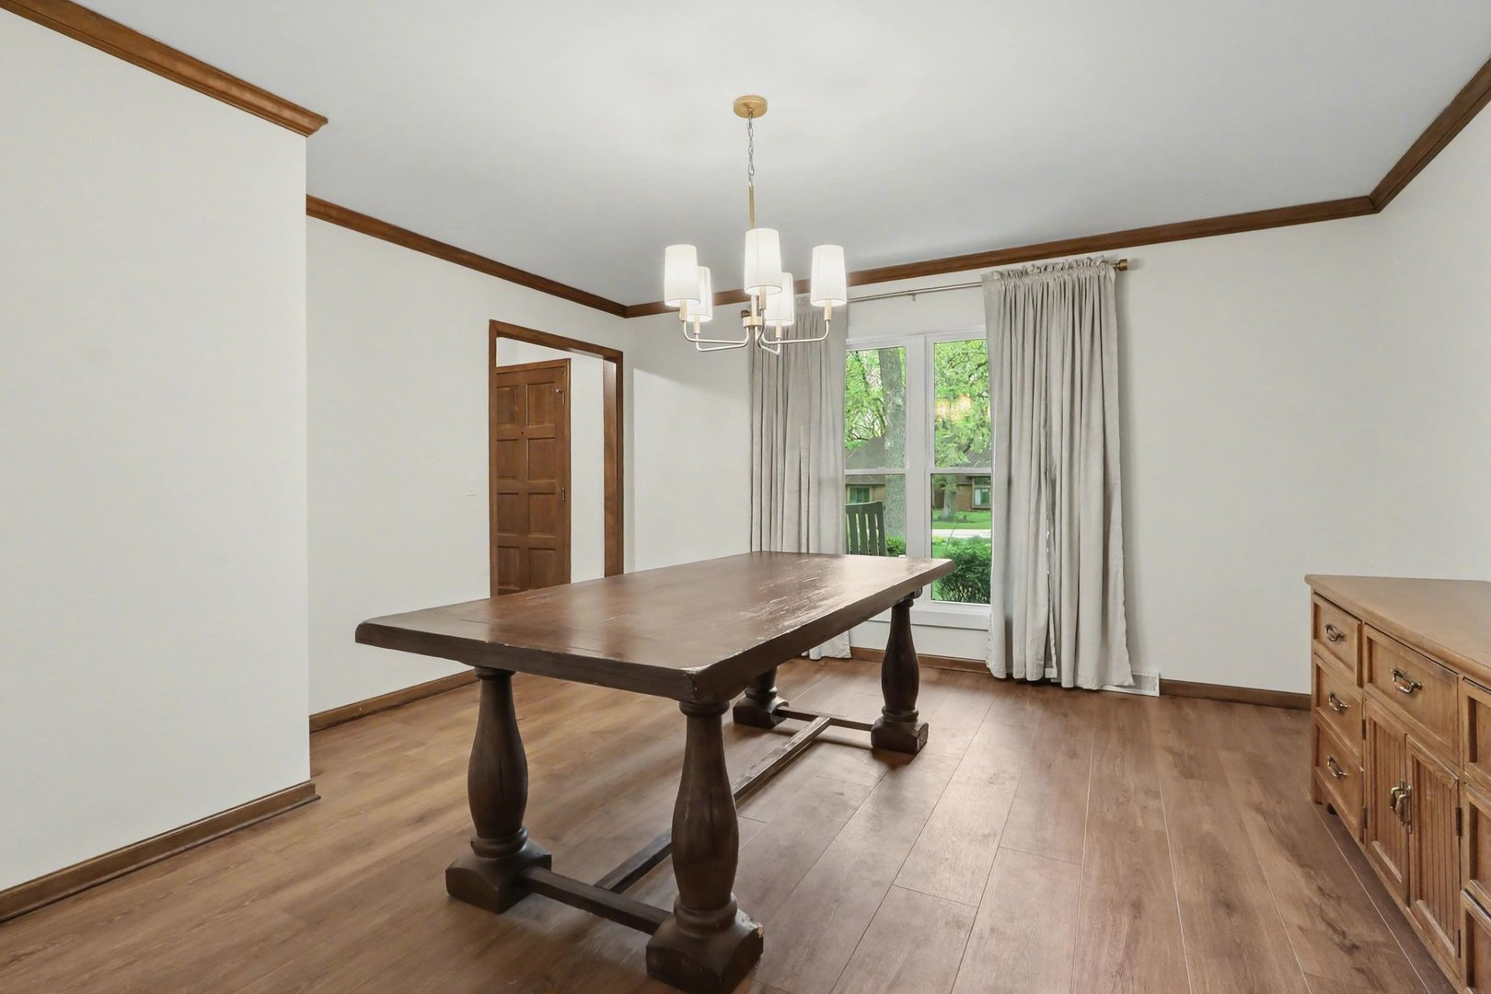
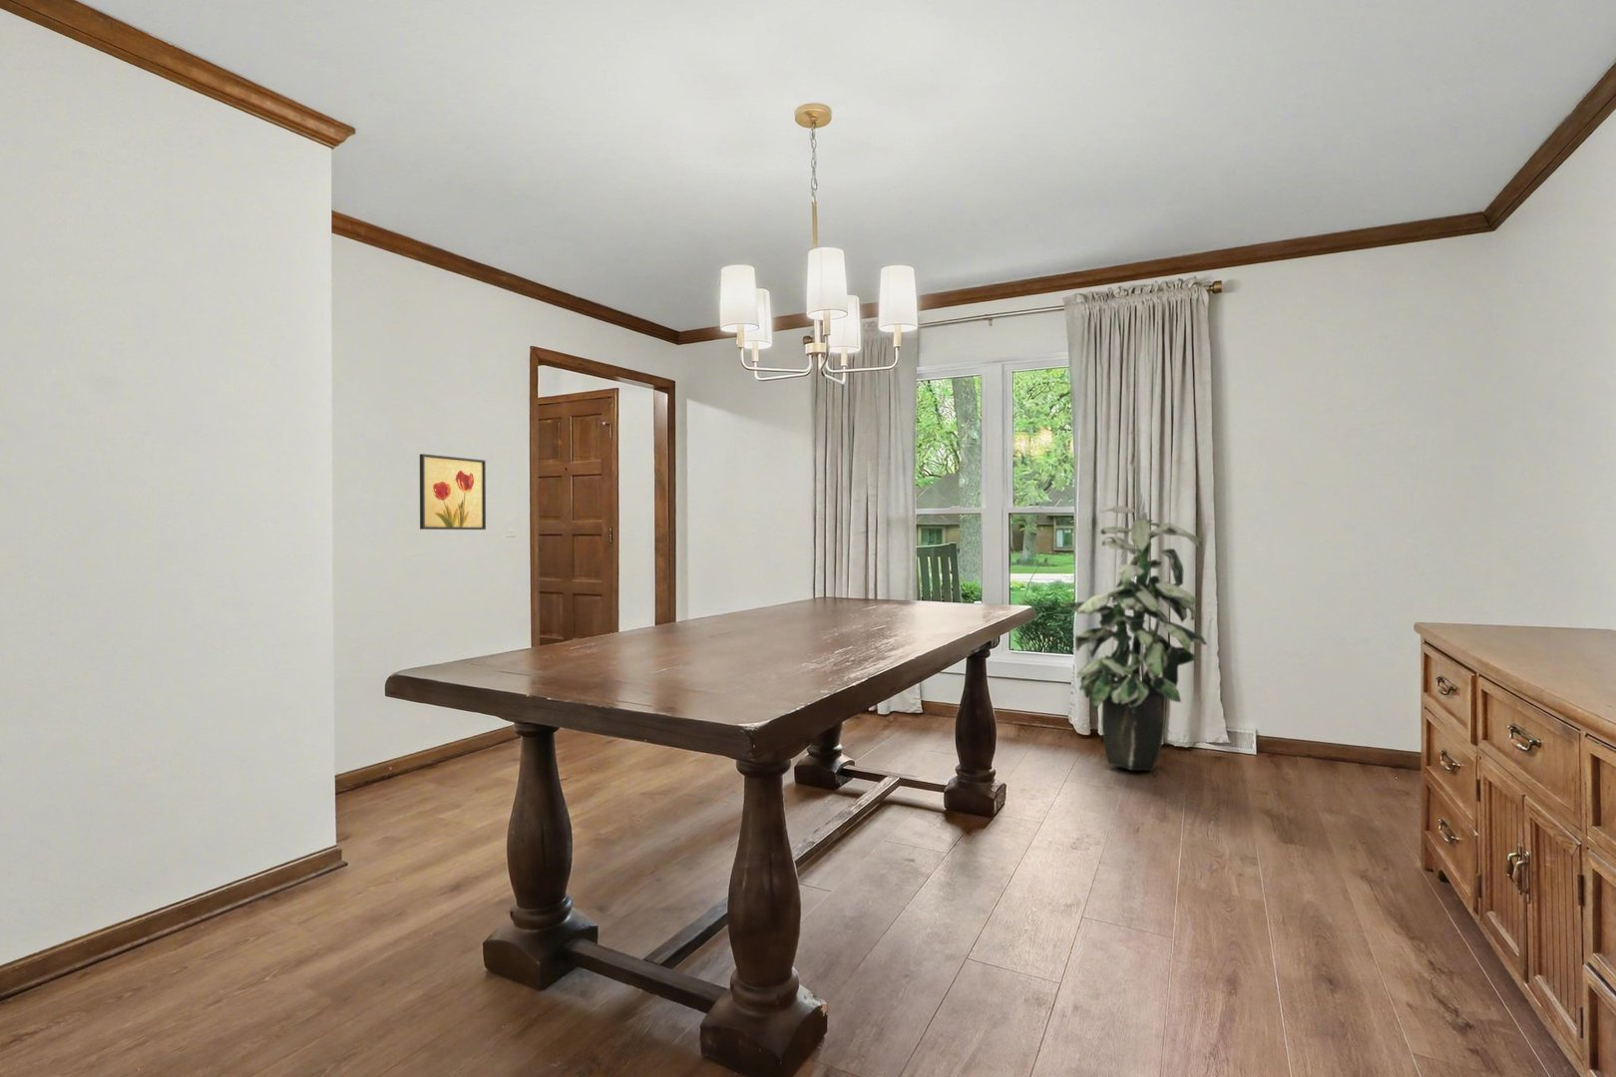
+ indoor plant (1130, 636)
+ wall art (453, 493)
